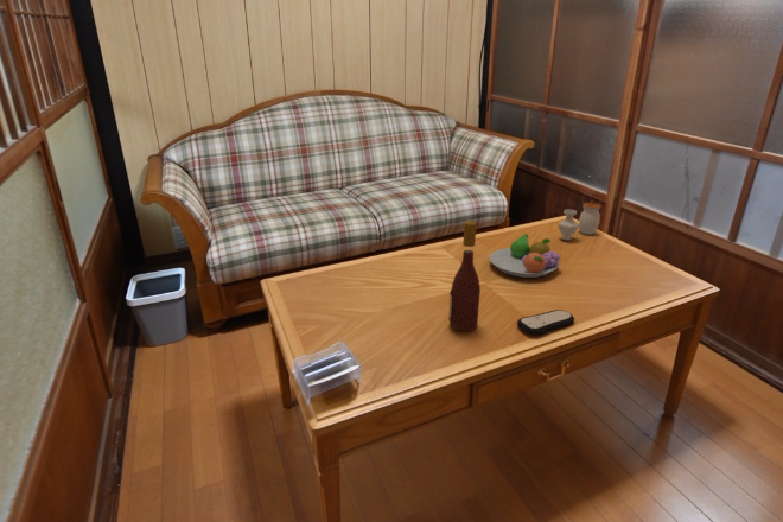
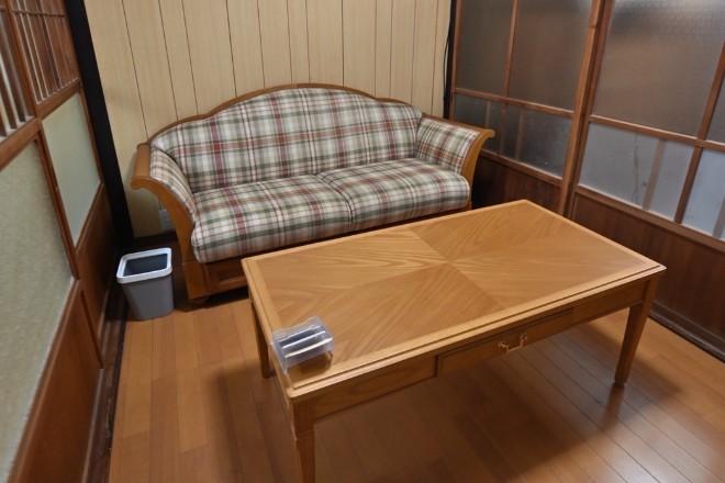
- fruit bowl (524, 253)
- jar (579, 218)
- wine bottle (466, 276)
- remote control (546, 320)
